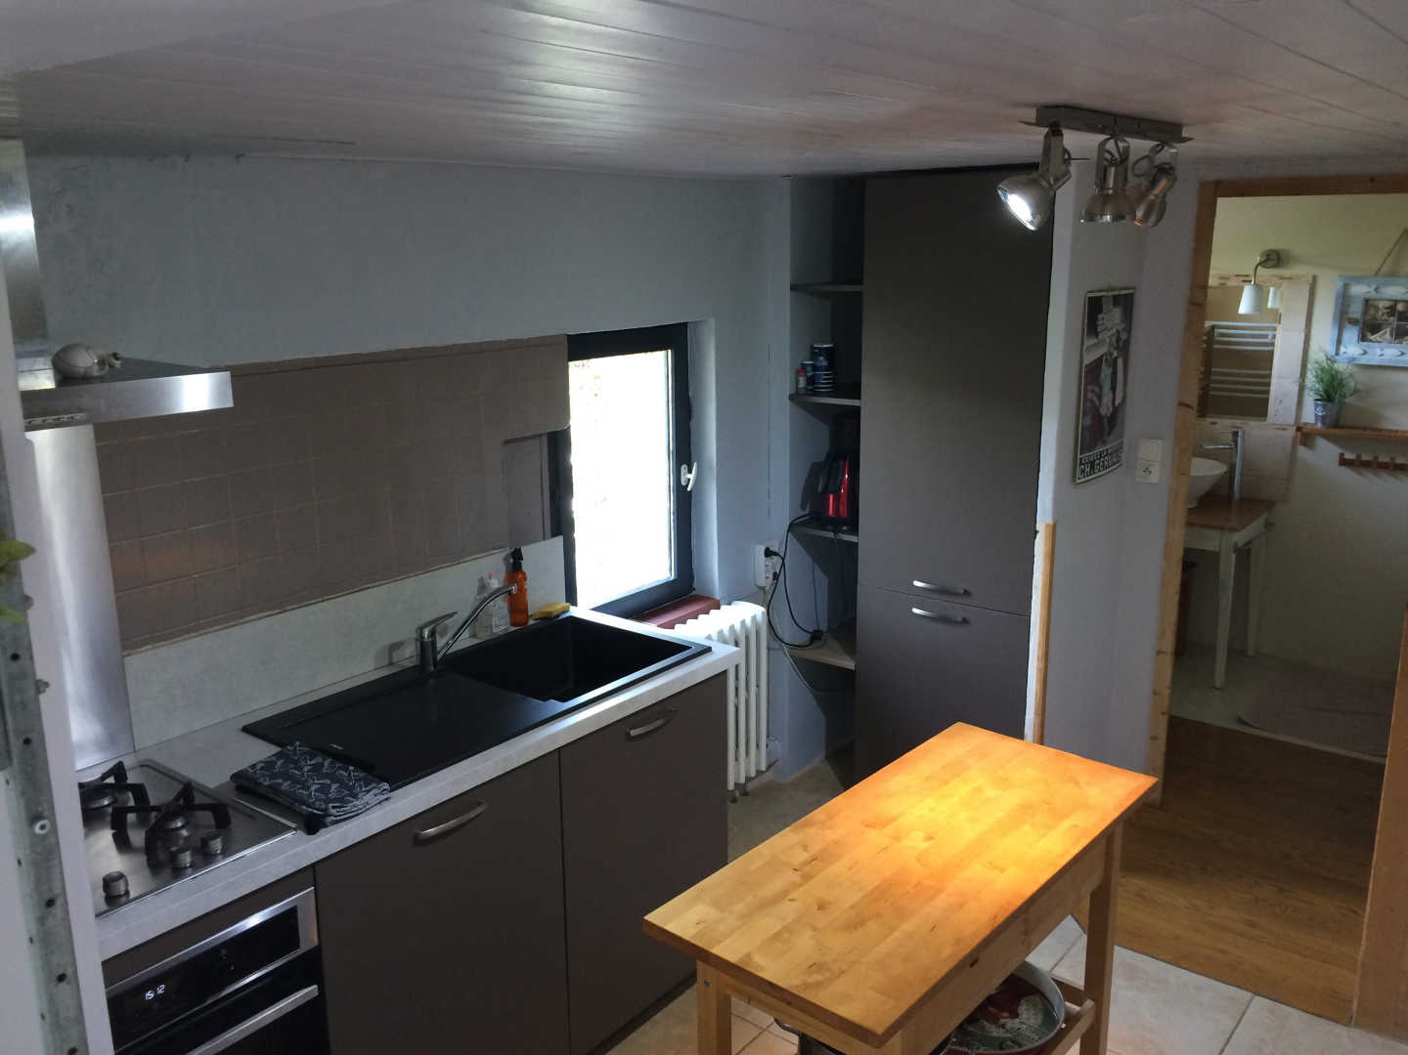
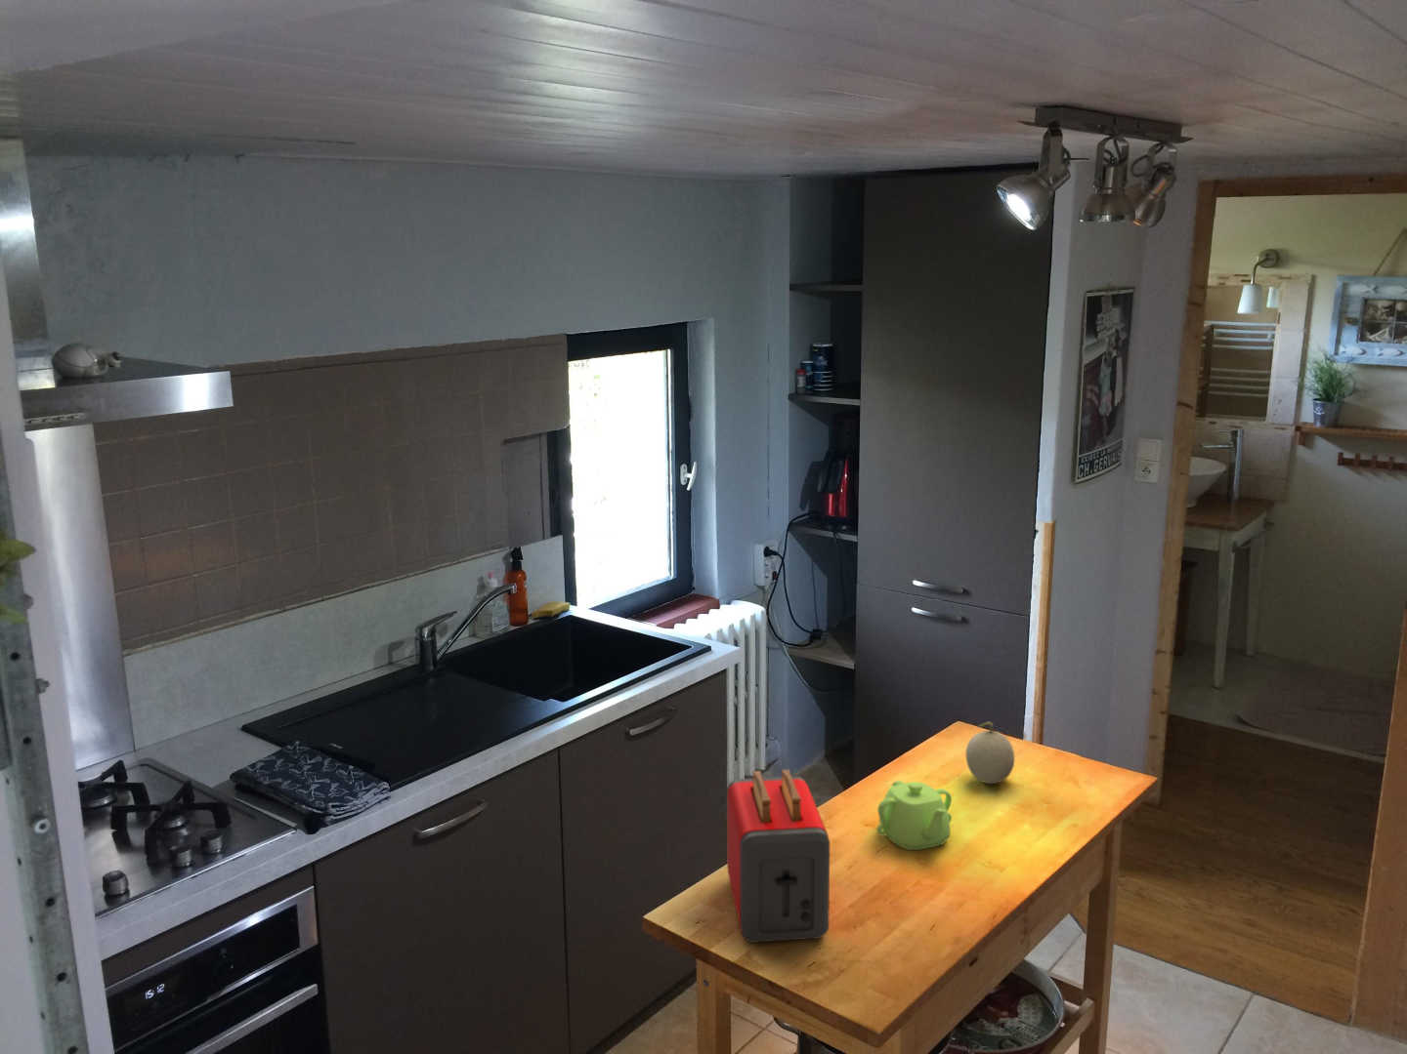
+ teapot (917, 812)
+ fruit (989, 748)
+ toaster (776, 846)
